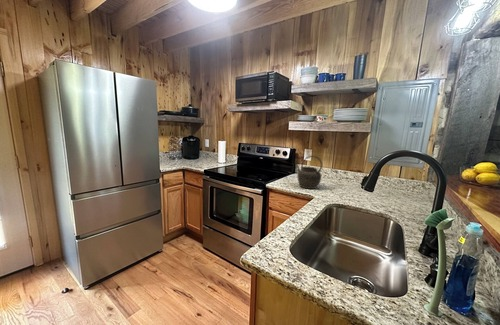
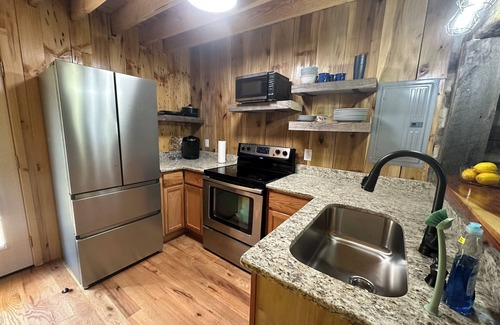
- kettle (307, 170)
